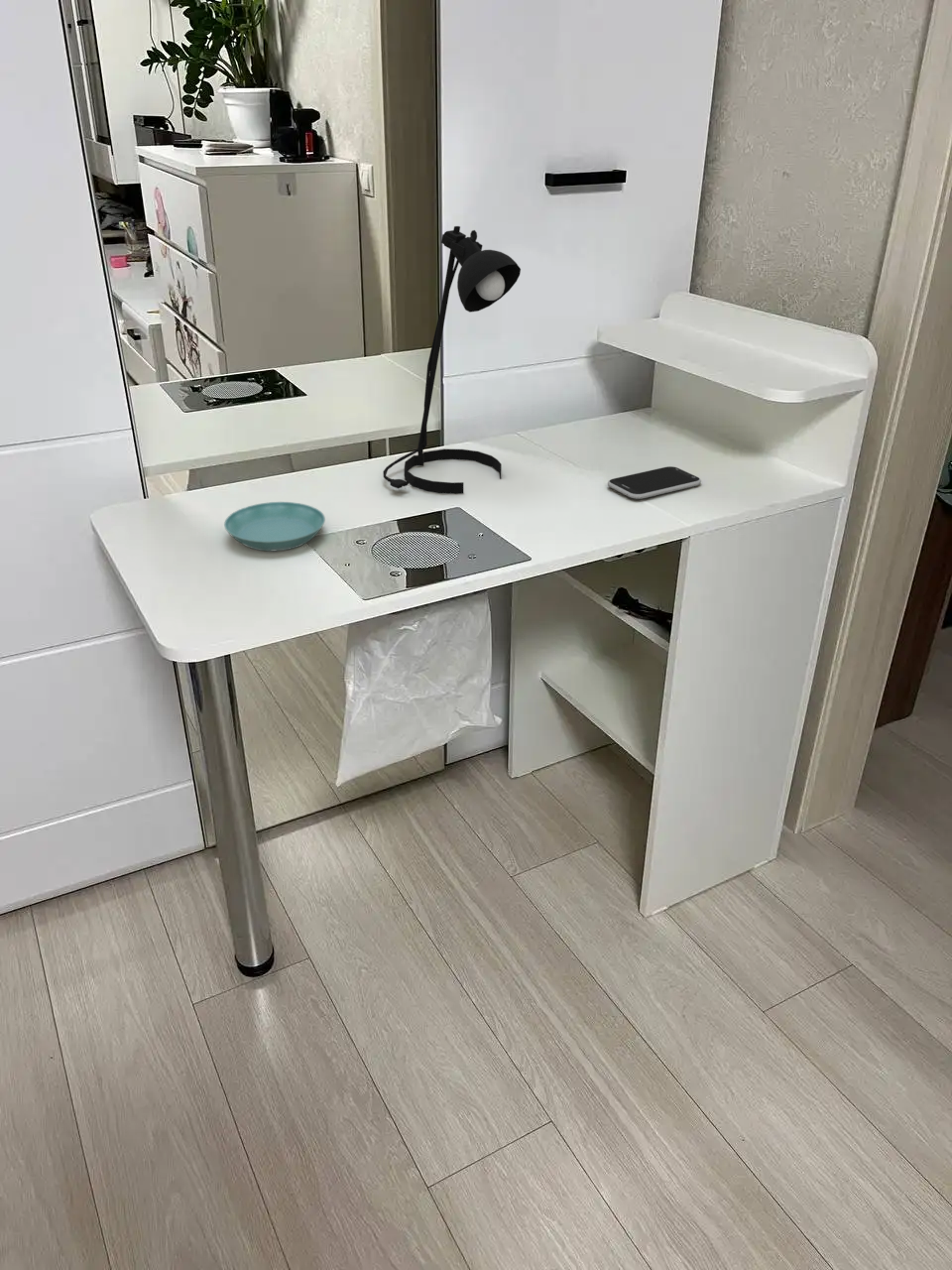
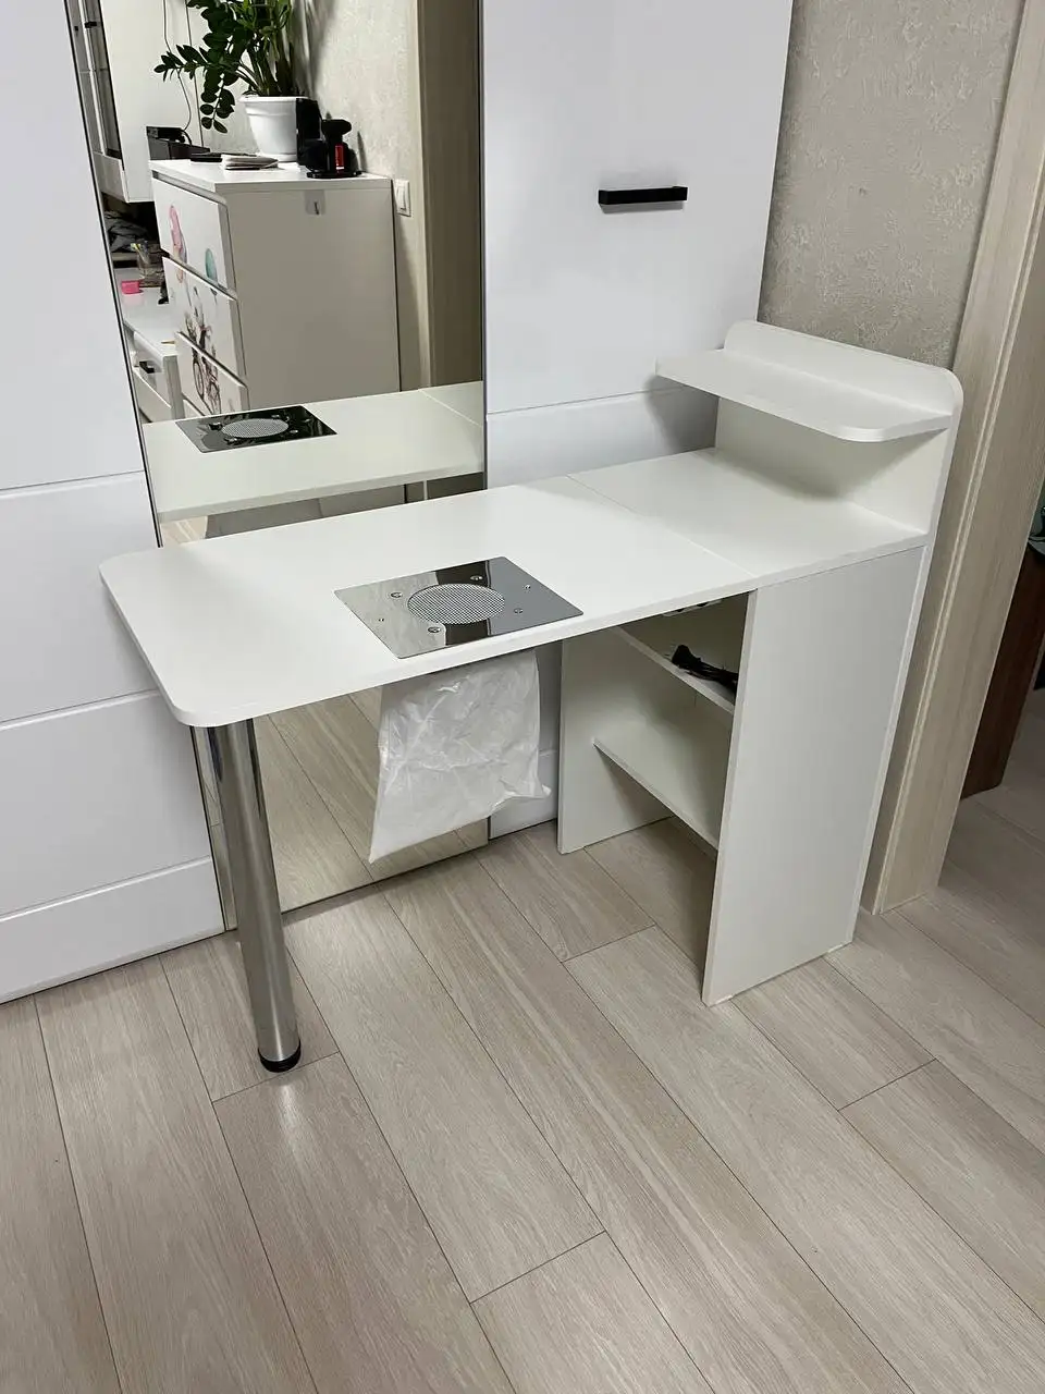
- desk lamp (437, 359)
- saucer (276, 528)
- smartphone (654, 482)
